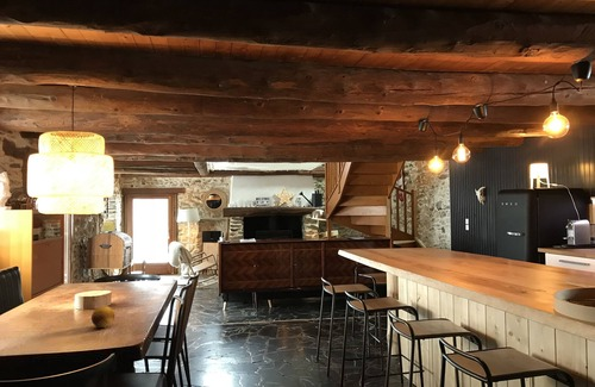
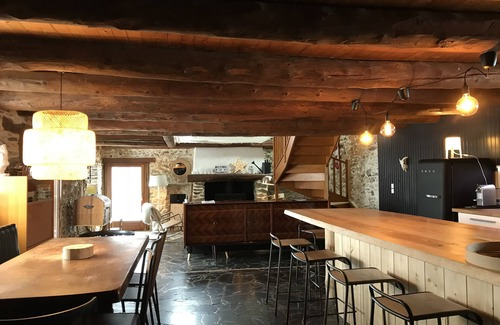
- fruit (102, 316)
